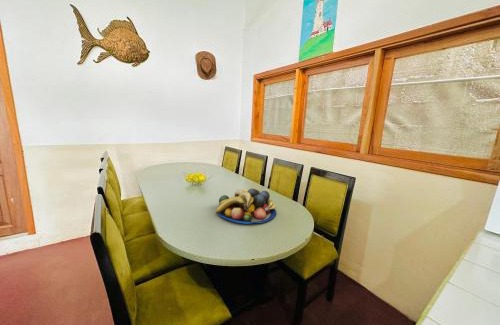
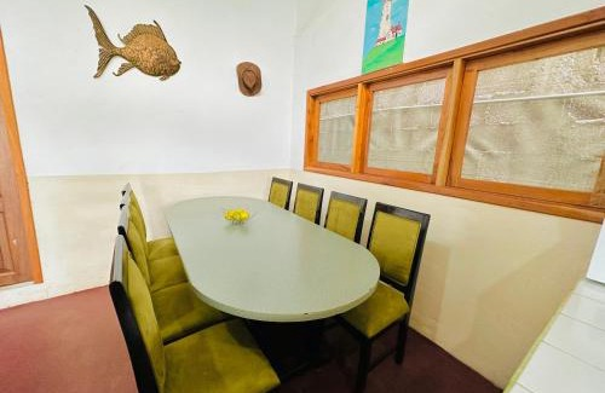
- fruit bowl (247, 200)
